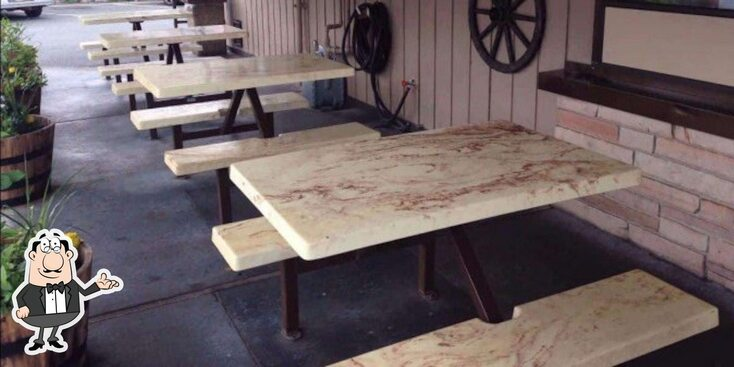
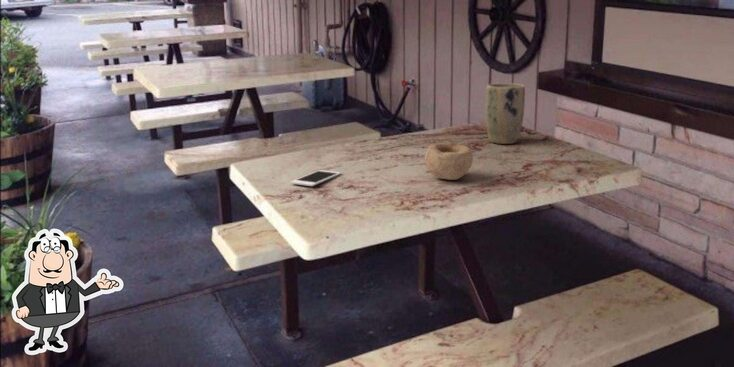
+ bowl (448, 162)
+ plant pot (504, 113)
+ cell phone (316, 177)
